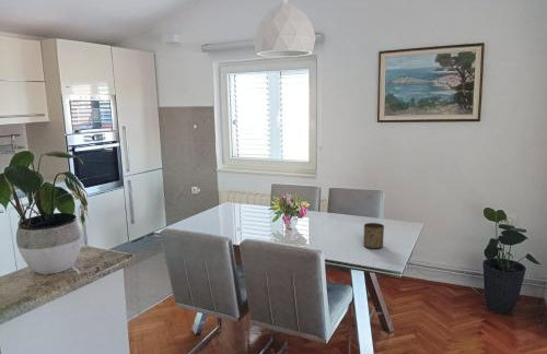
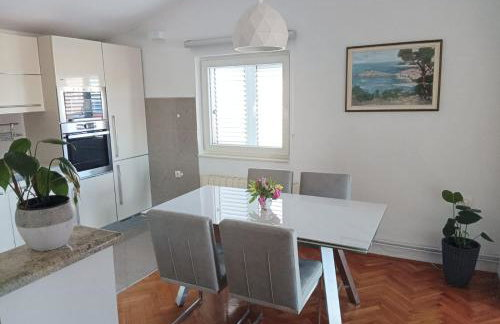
- cup (373, 235)
